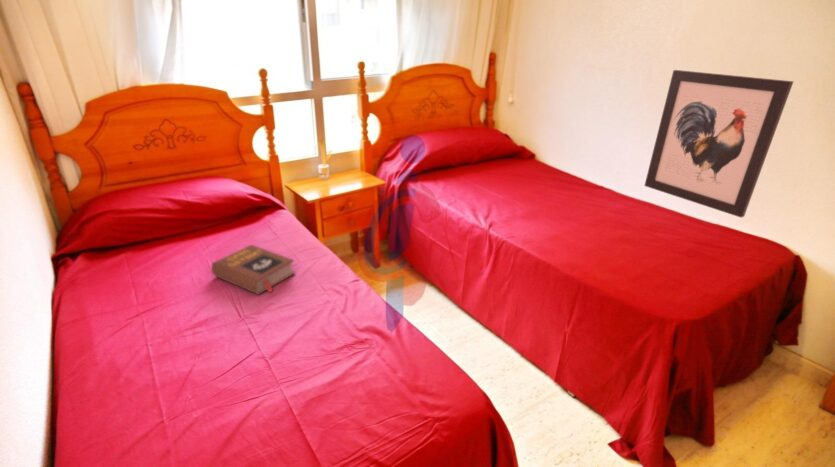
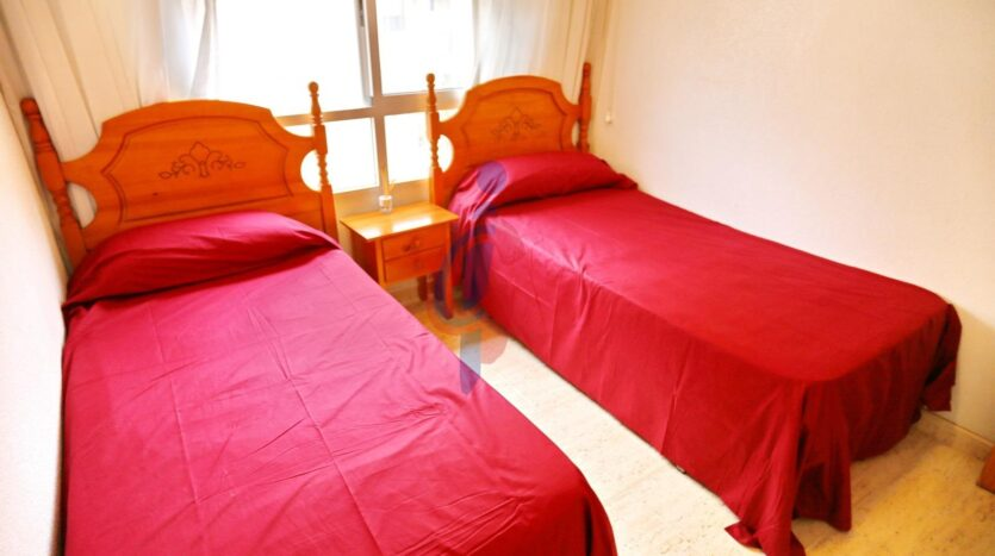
- book (255, 269)
- wall art (707, 141)
